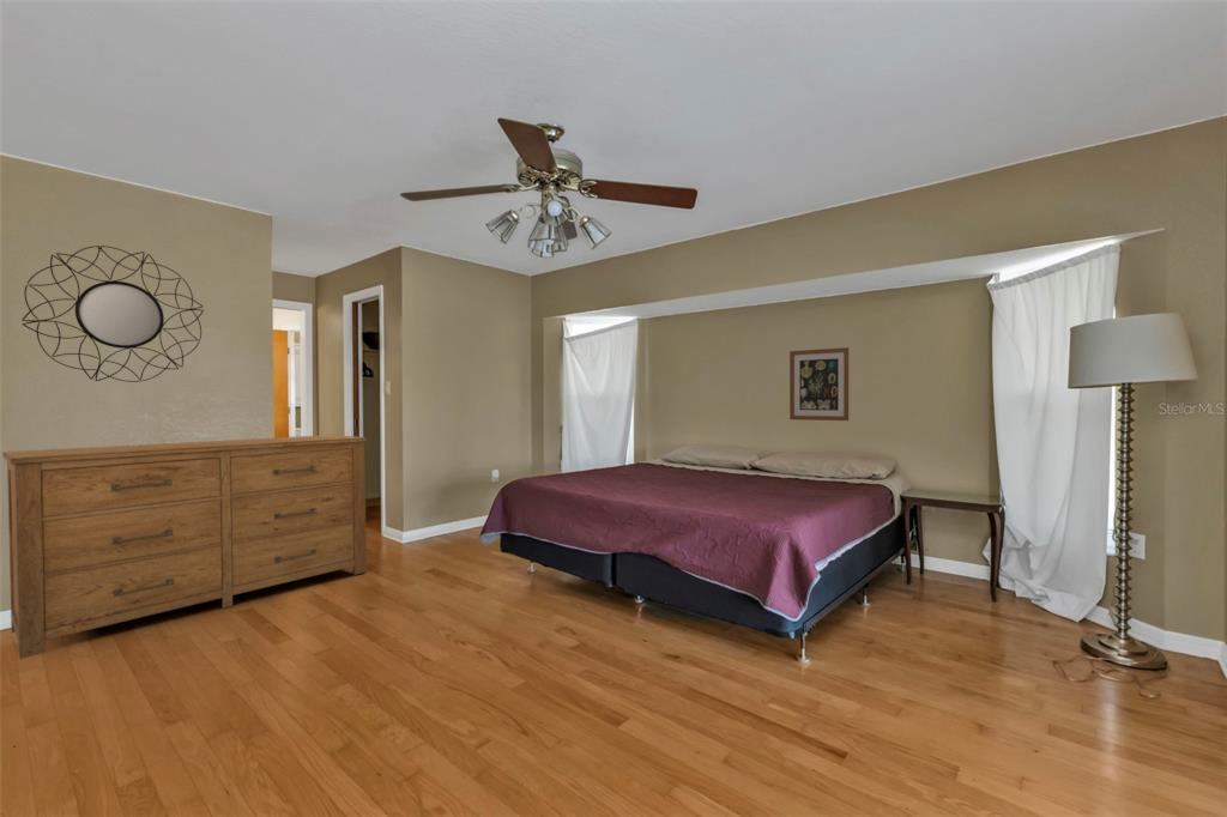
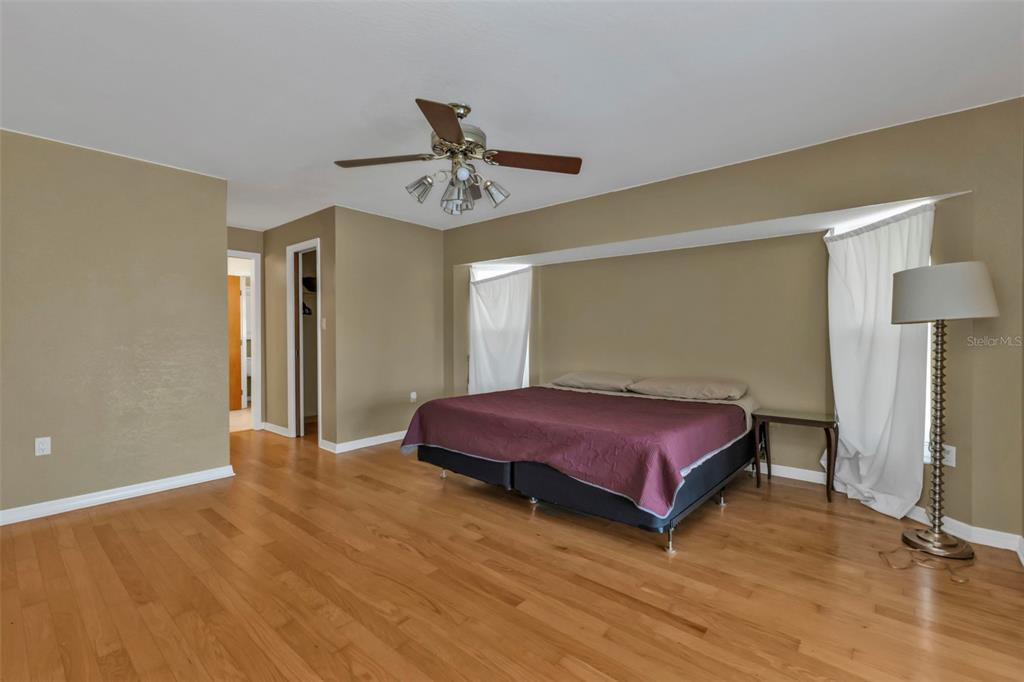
- home mirror (121, 315)
- dresser (213, 520)
- wall art (818, 385)
